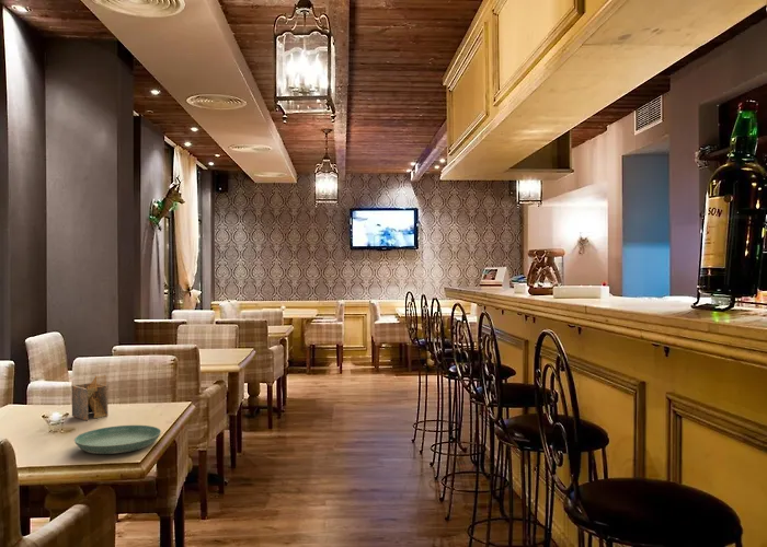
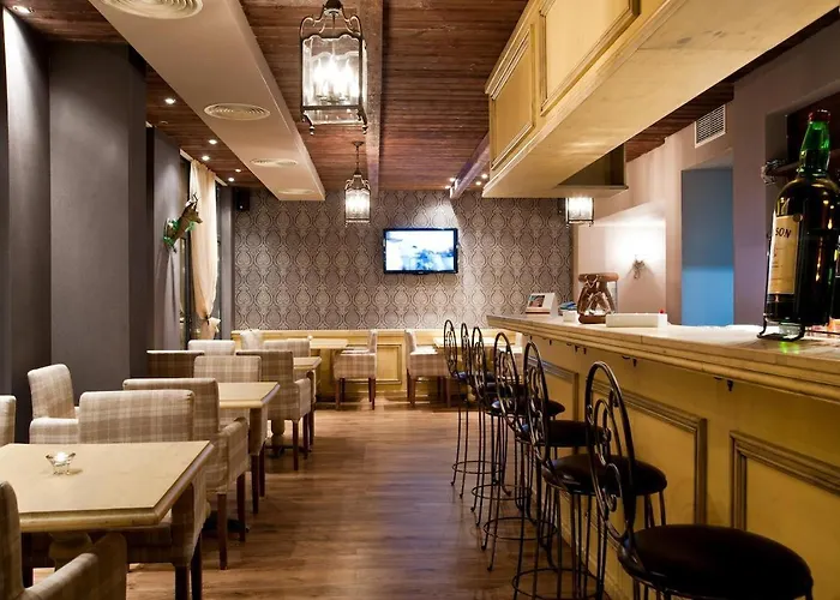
- napkin holder (90, 395)
- saucer (118, 440)
